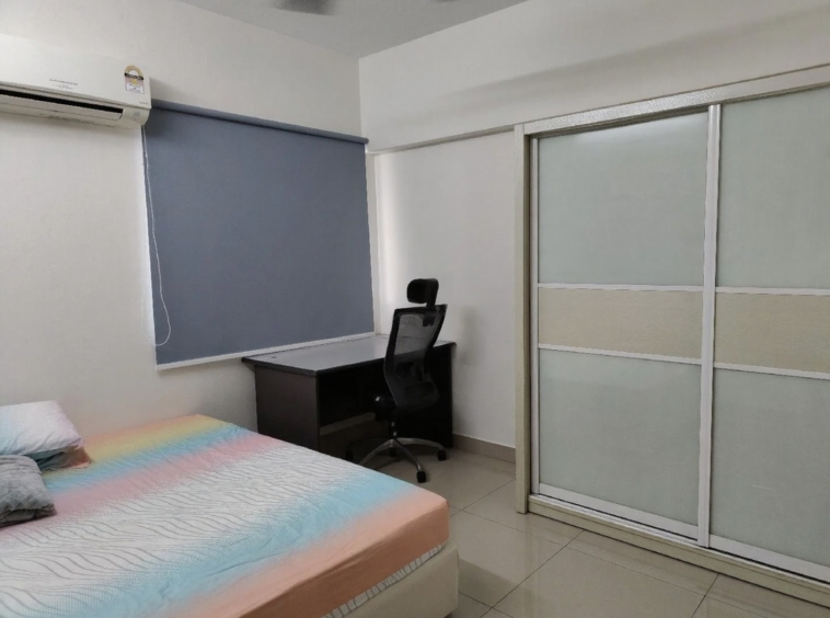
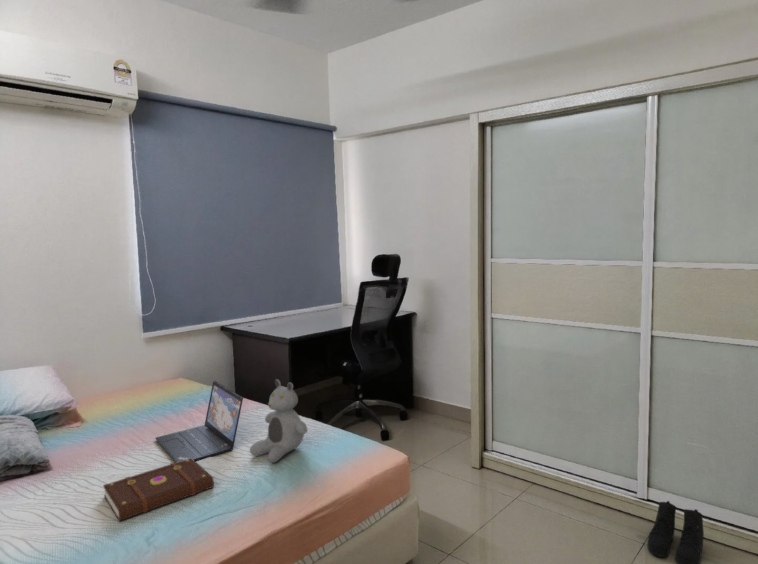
+ boots (674, 529)
+ teddy bear (277, 418)
+ book (159, 486)
+ laptop (199, 426)
